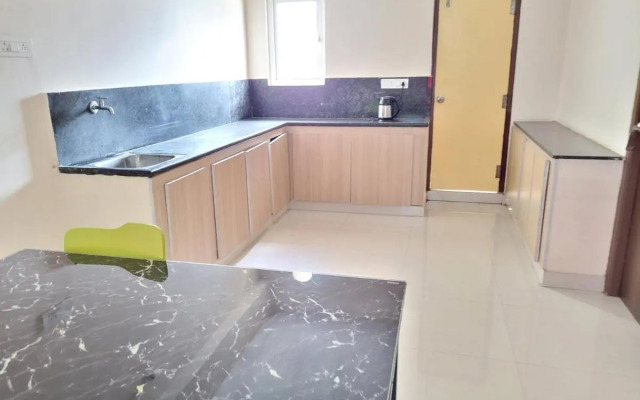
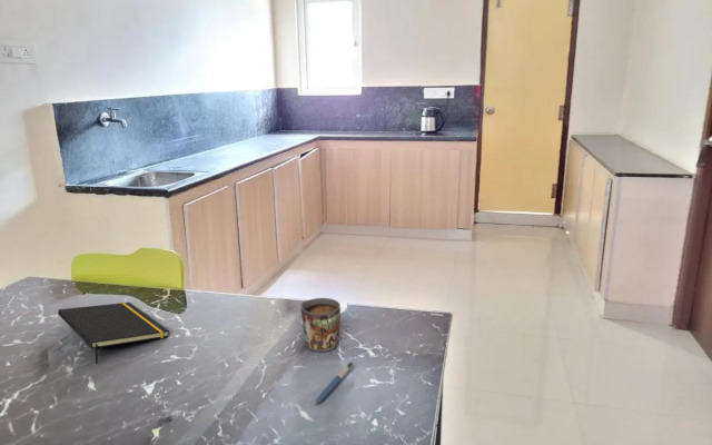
+ mug (316, 322)
+ pen (334, 380)
+ notepad (112, 323)
